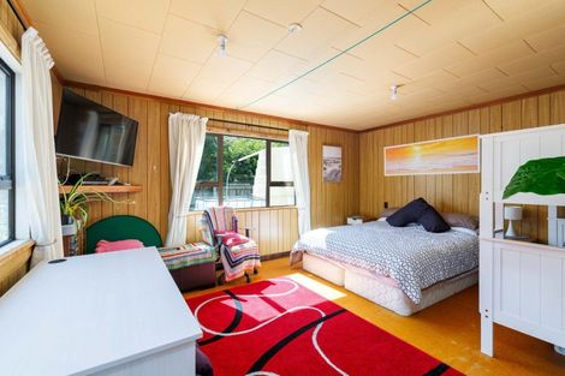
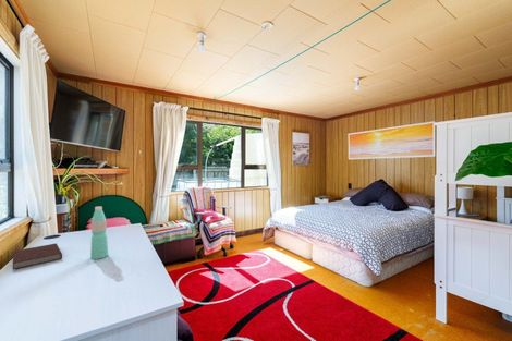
+ water bottle (98, 231)
+ notebook (37, 254)
